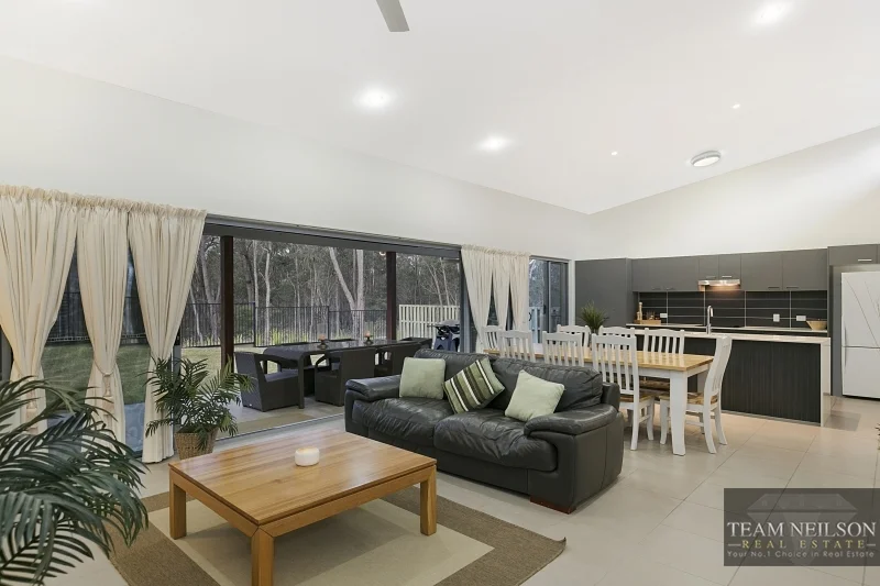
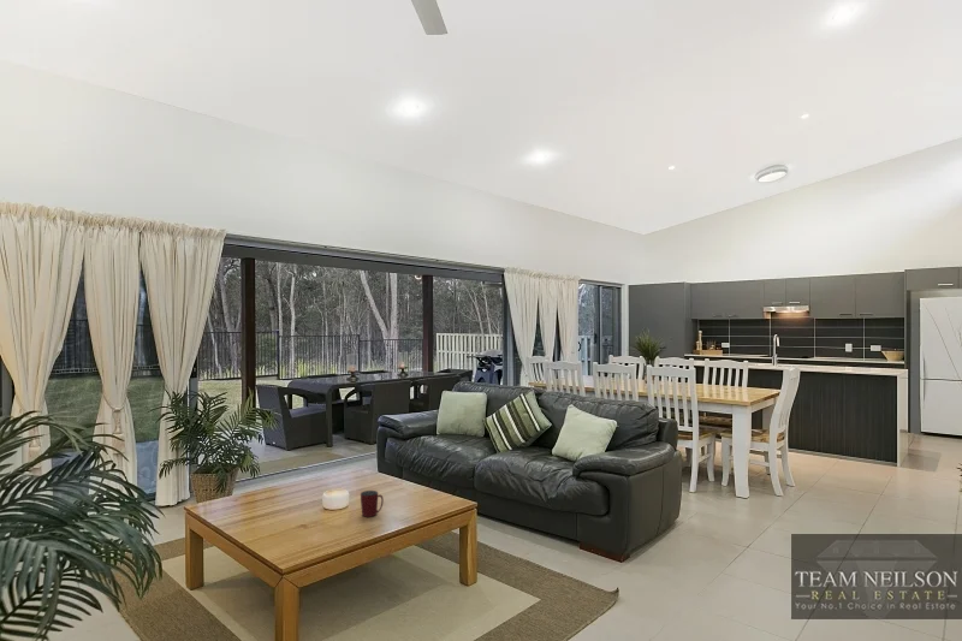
+ mug (372, 504)
